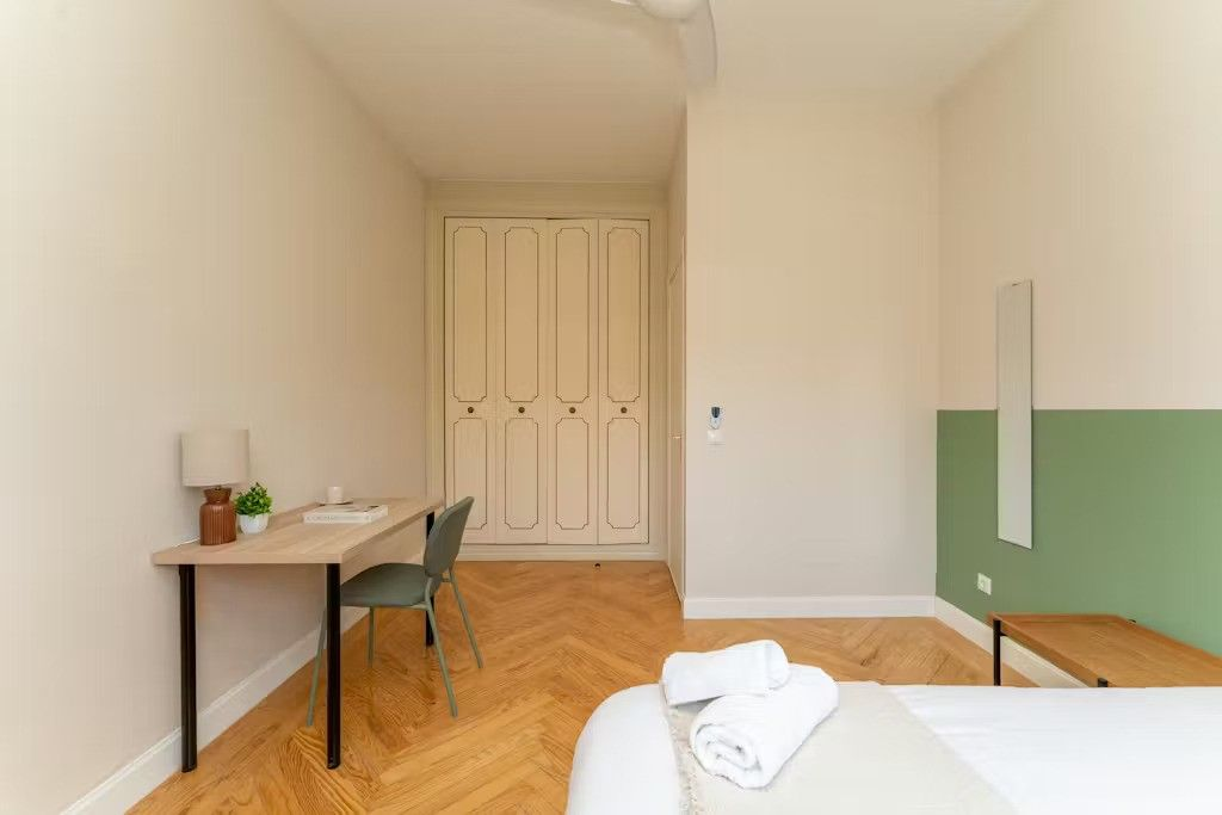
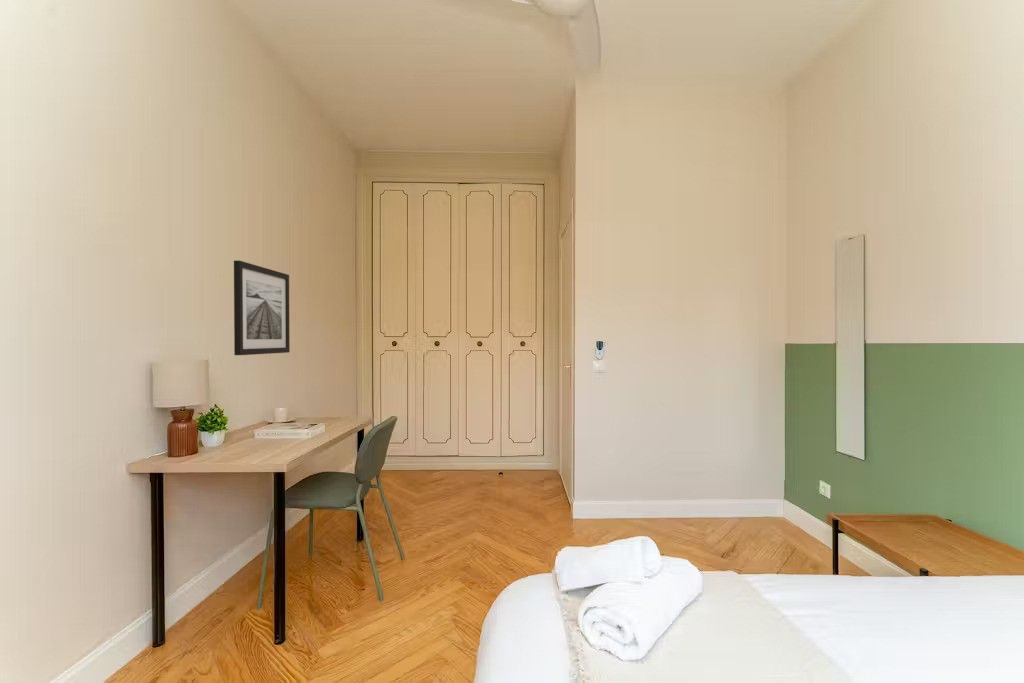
+ wall art (264, 311)
